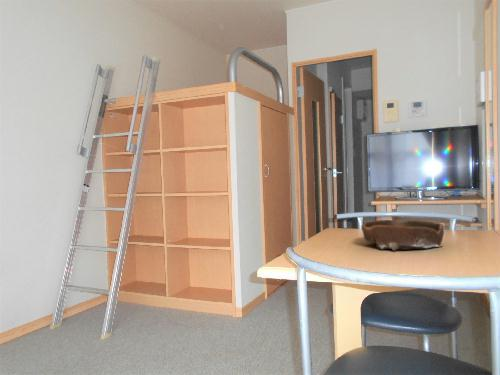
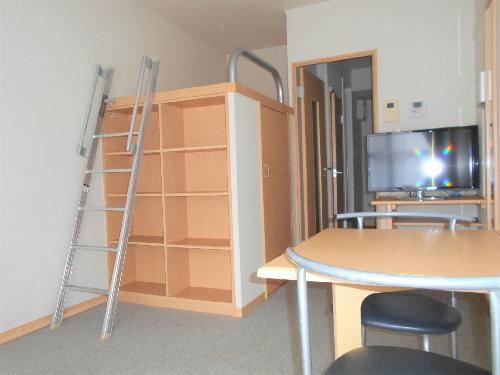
- bowl (401, 233)
